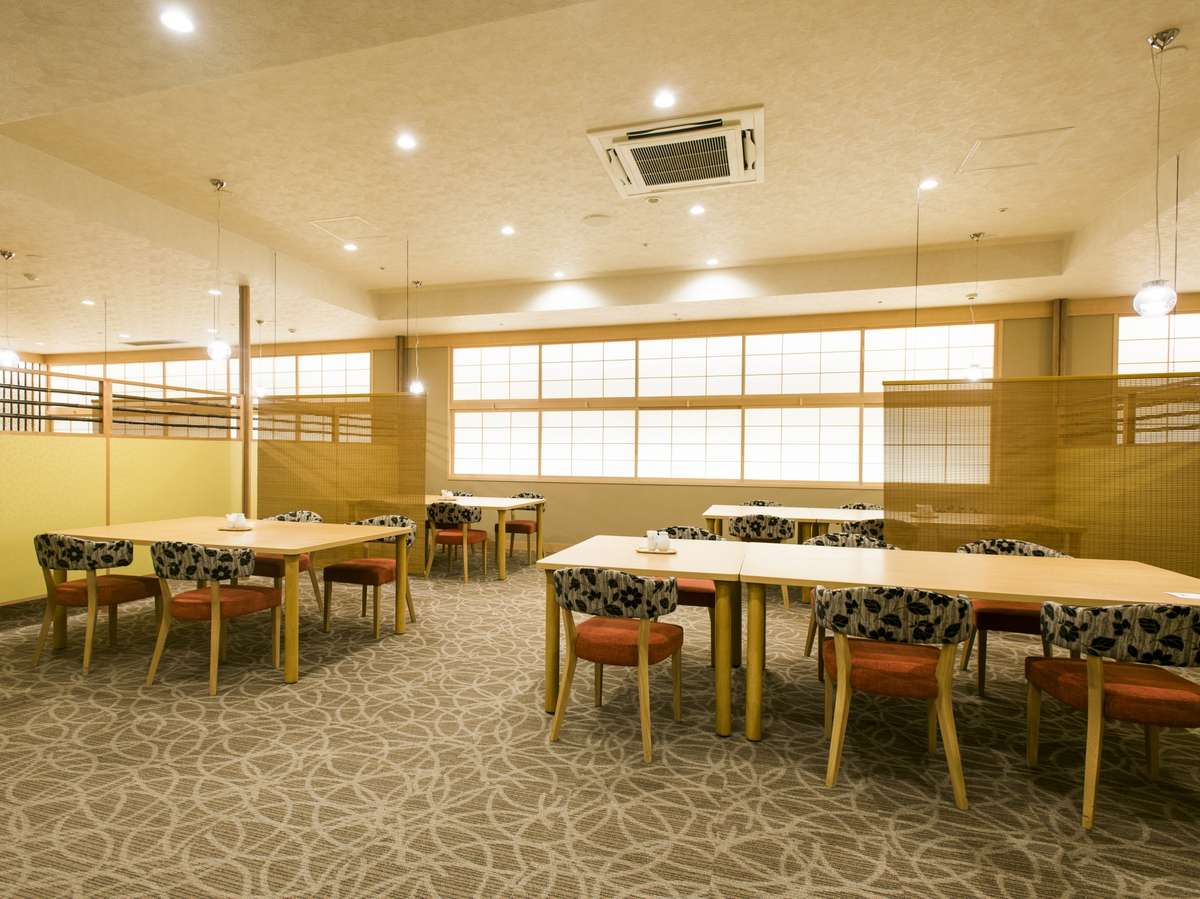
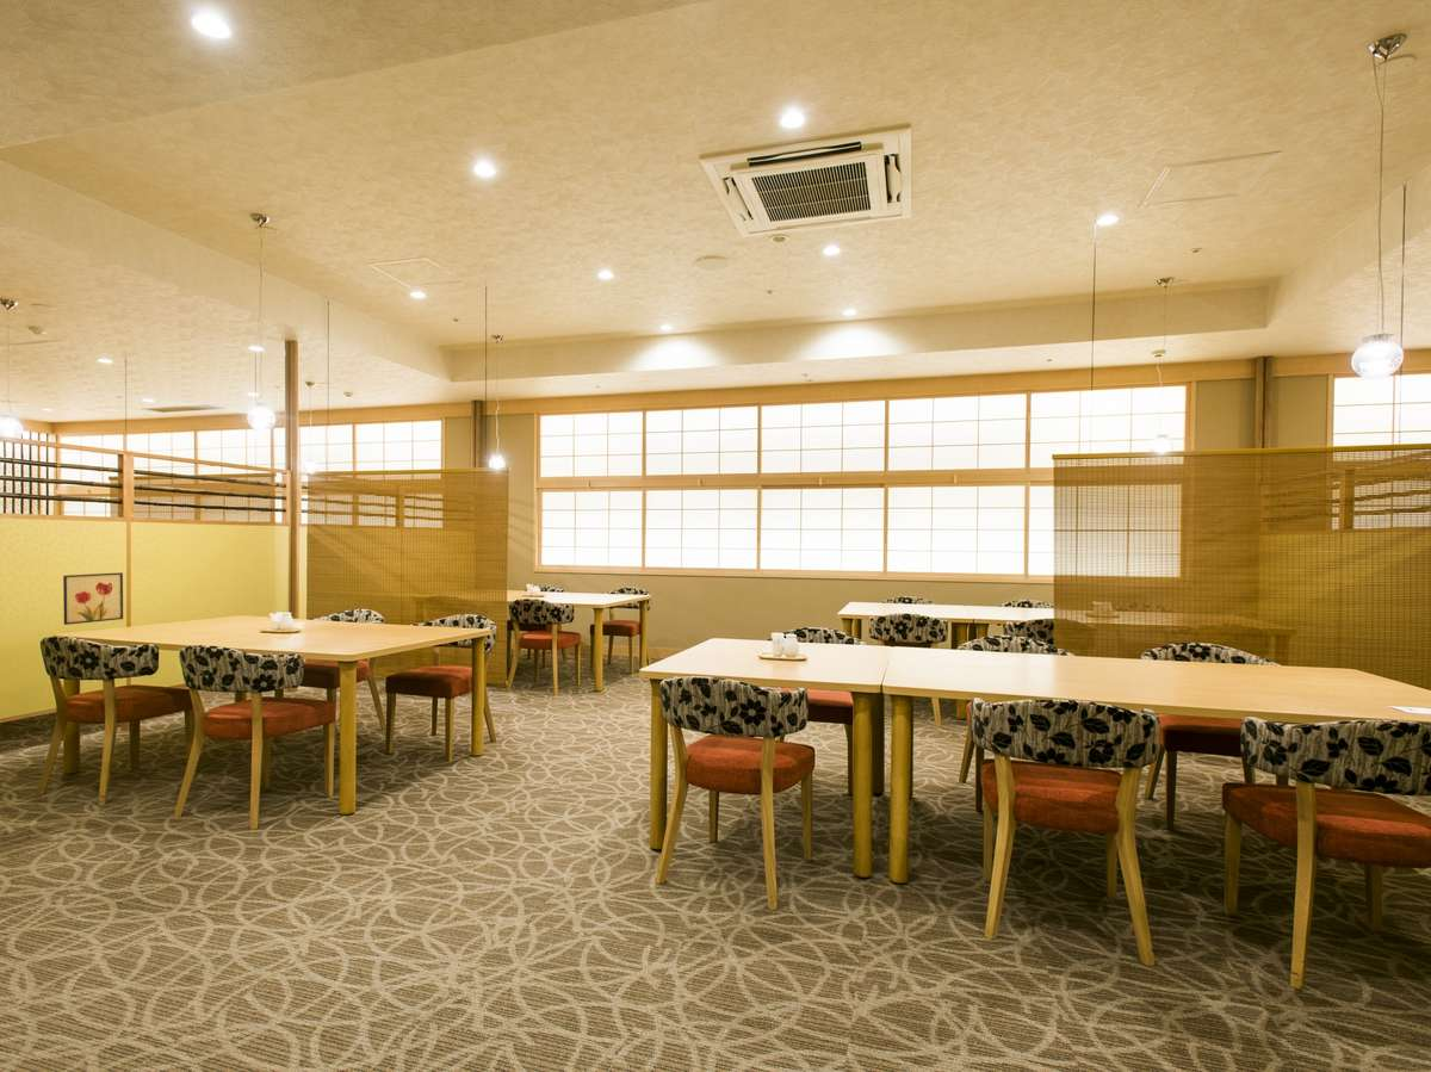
+ wall art (93, 597)
